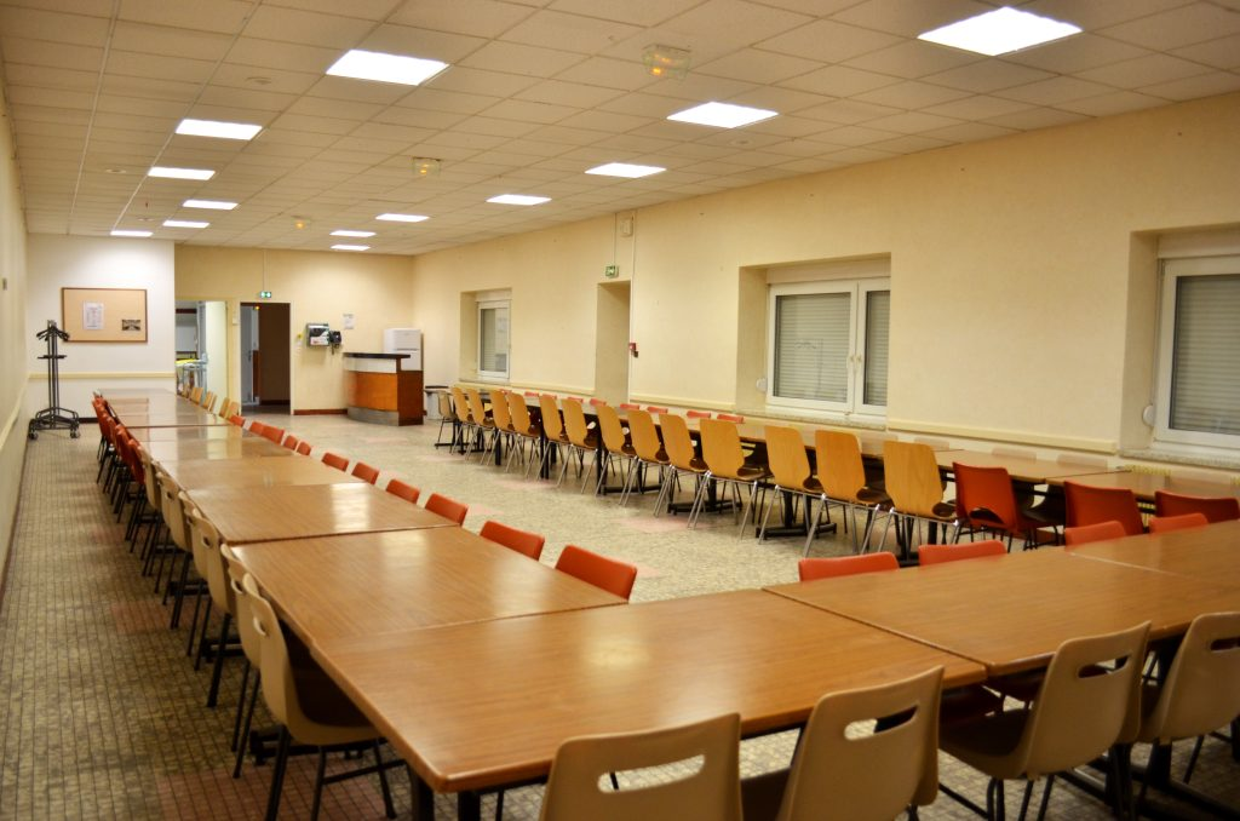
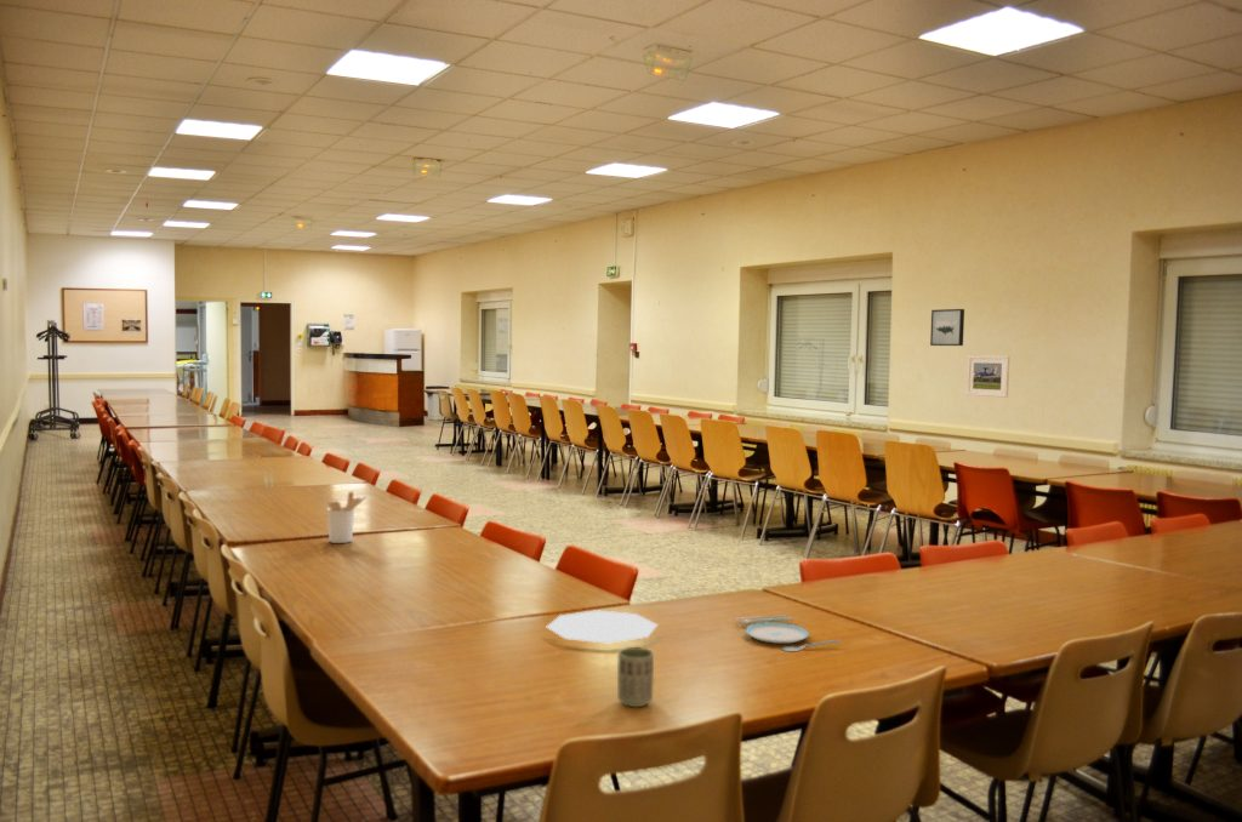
+ plate (602, 623)
+ cup (634, 677)
+ plate (780, 630)
+ utensil holder (346, 516)
+ wall art (946, 327)
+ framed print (987, 376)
